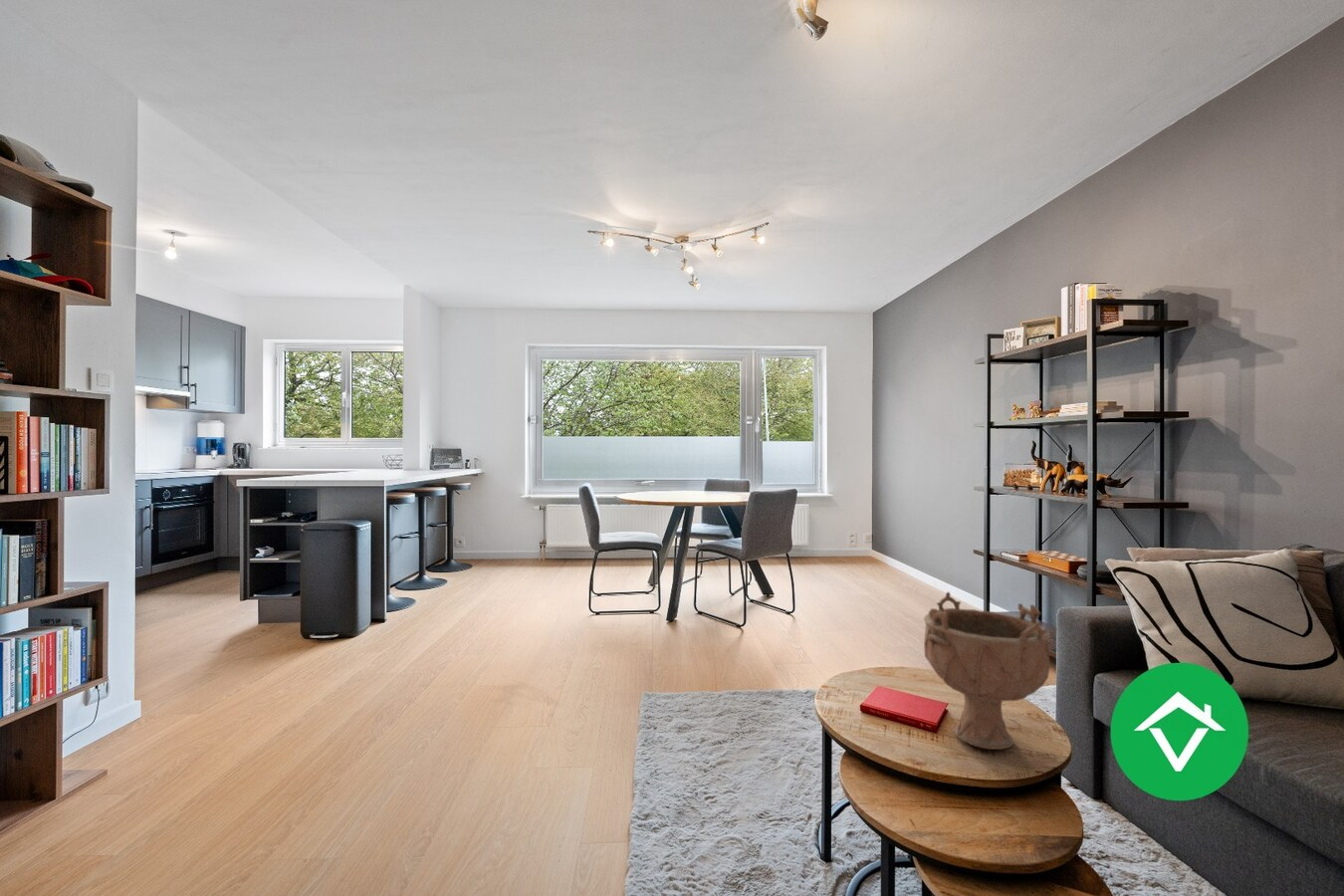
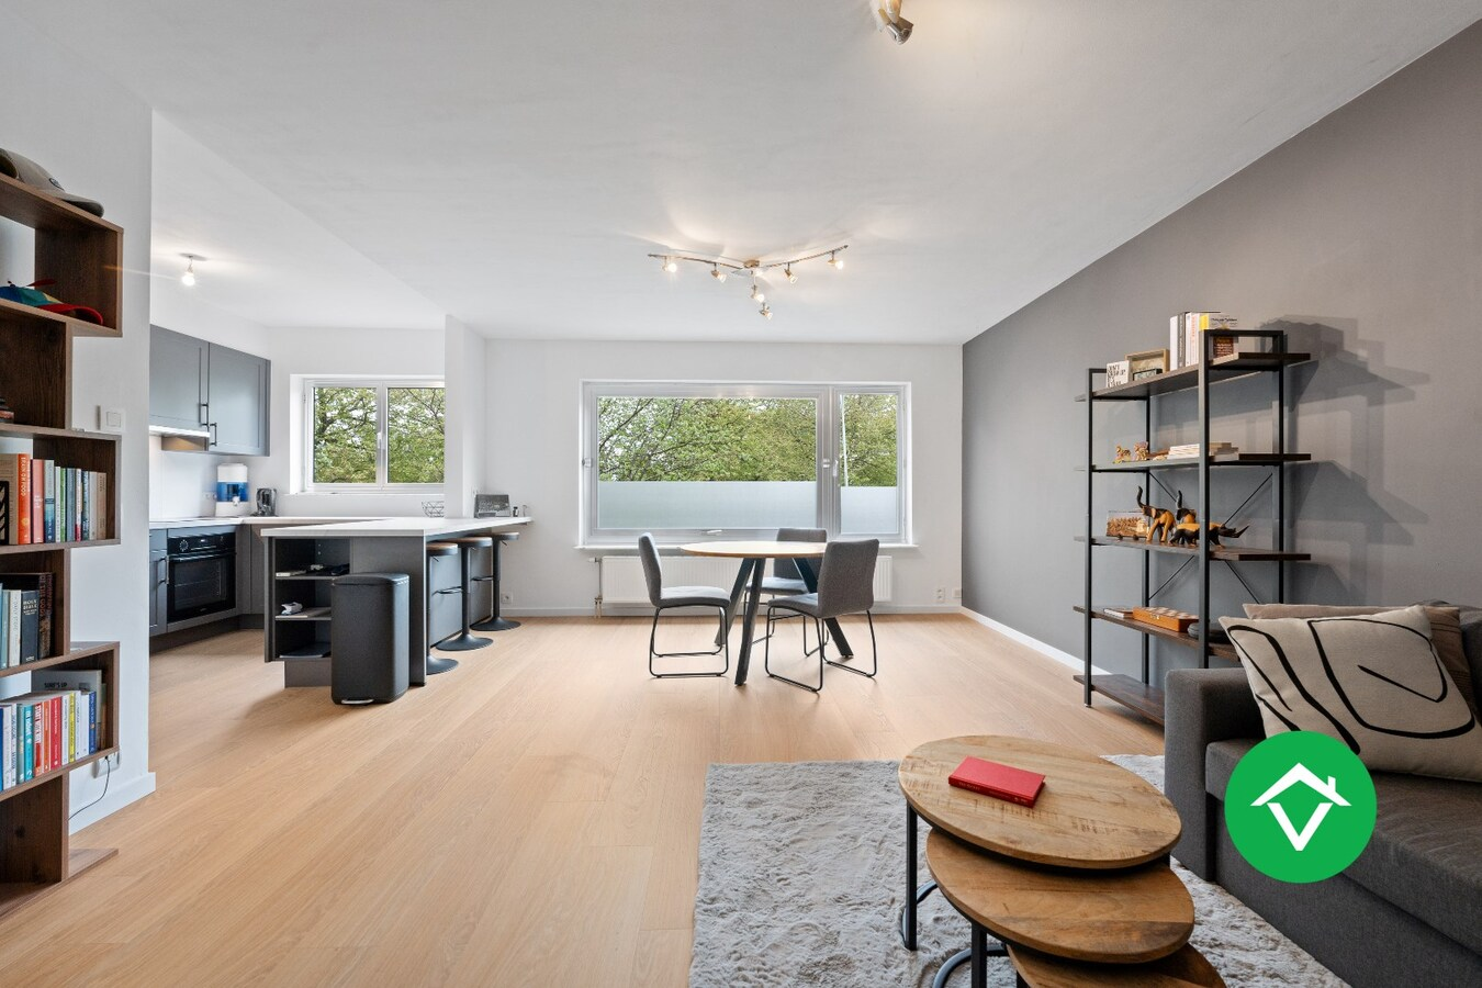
- decorative bowl (985, 671)
